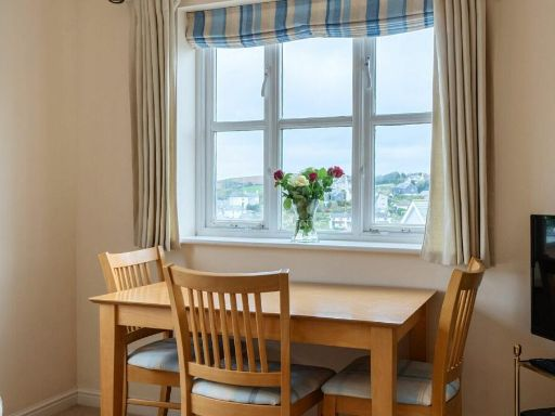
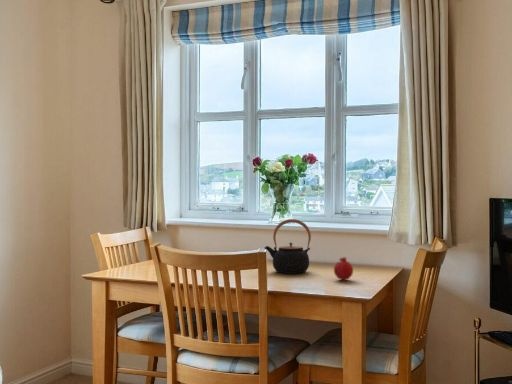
+ fruit (343, 268)
+ teapot (287, 246)
